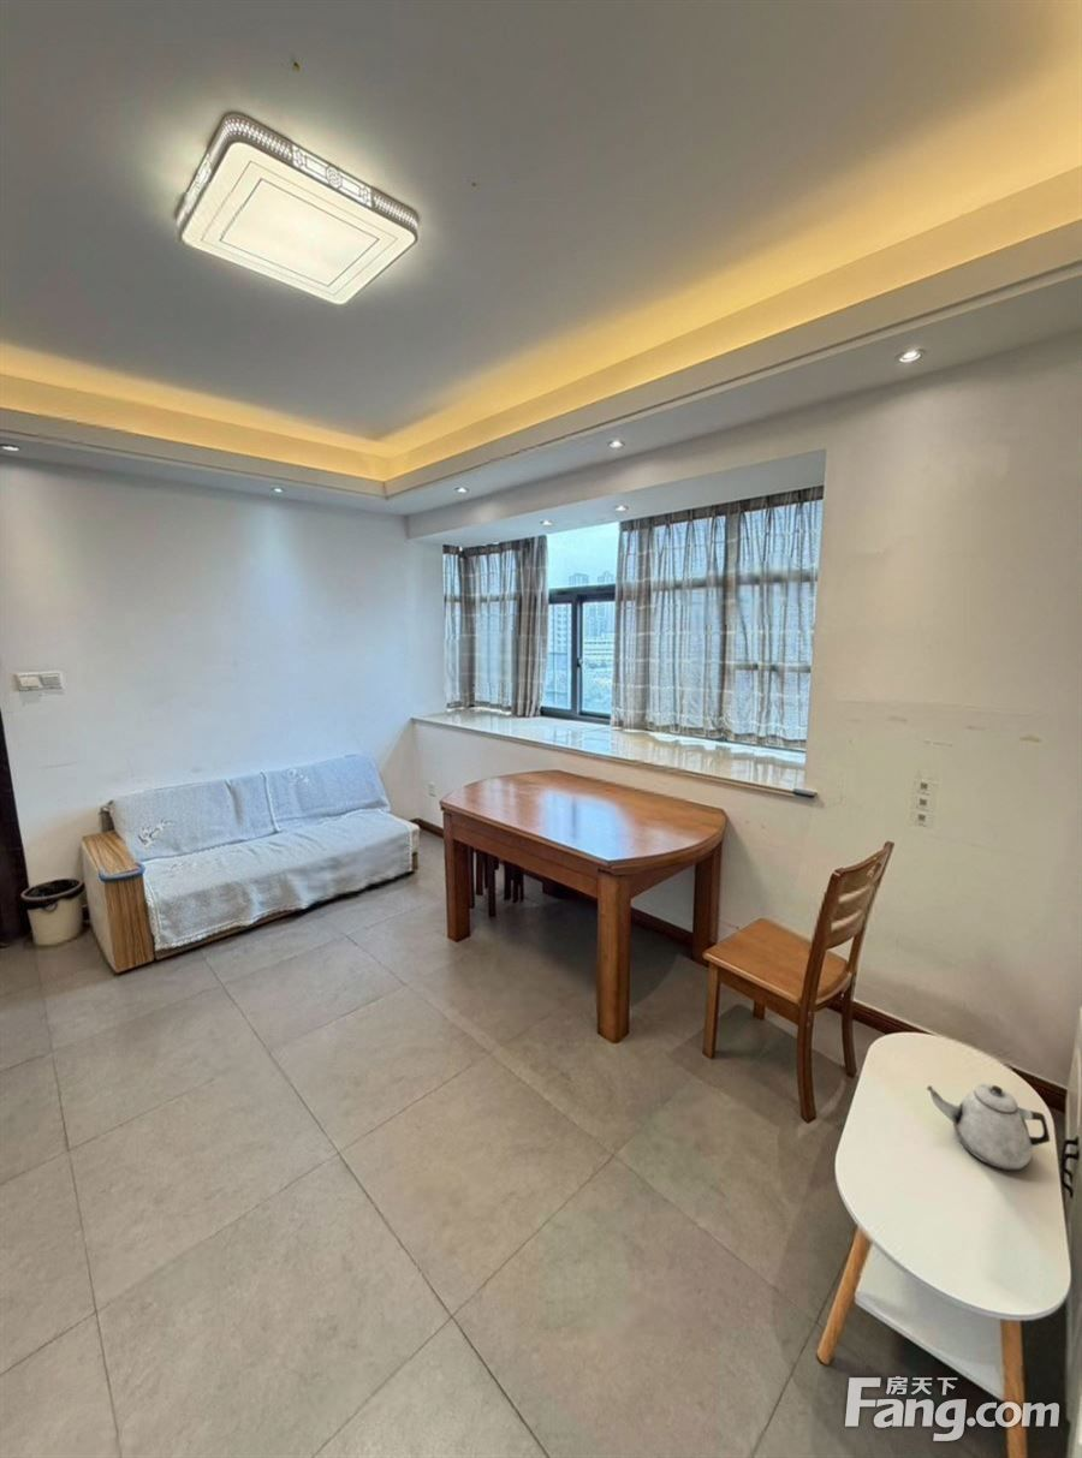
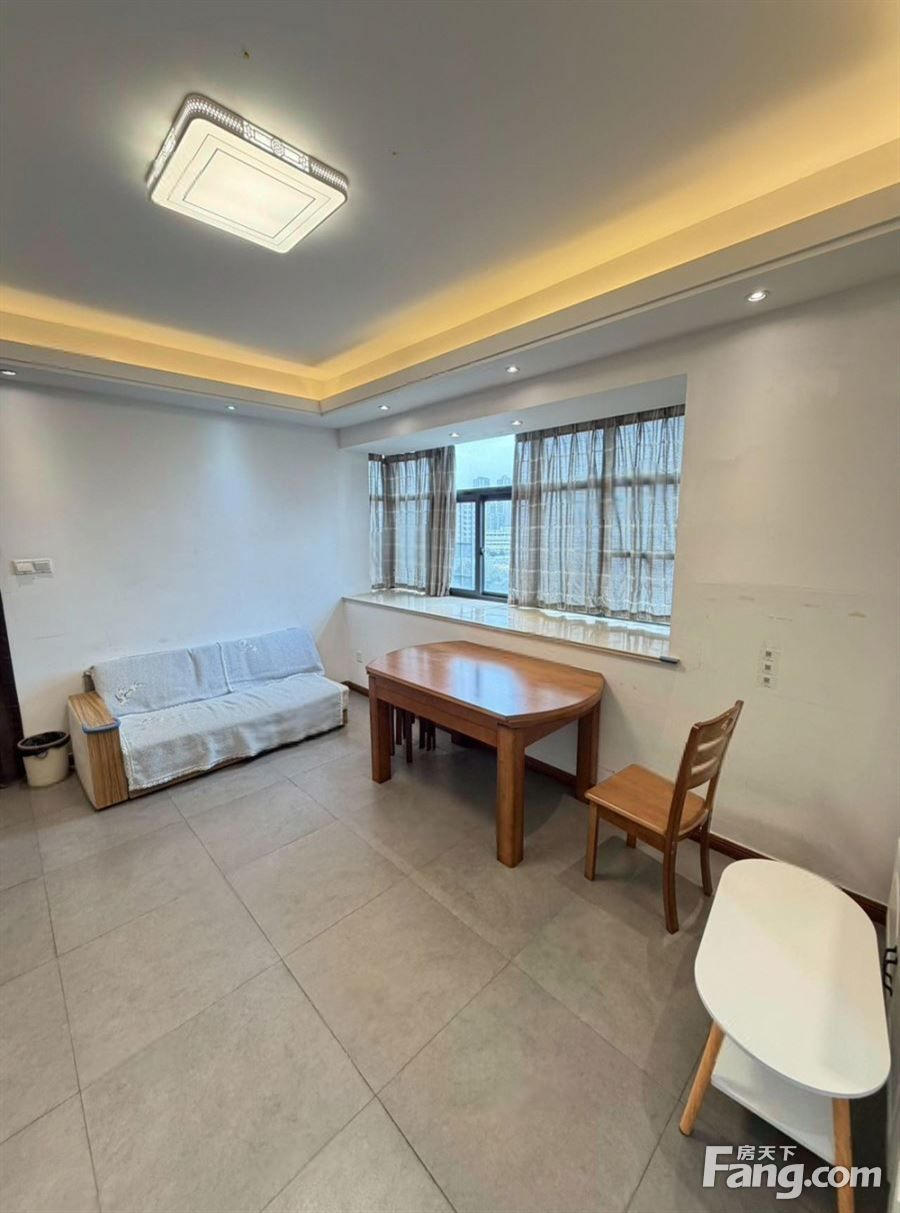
- teapot (985, 1114)
